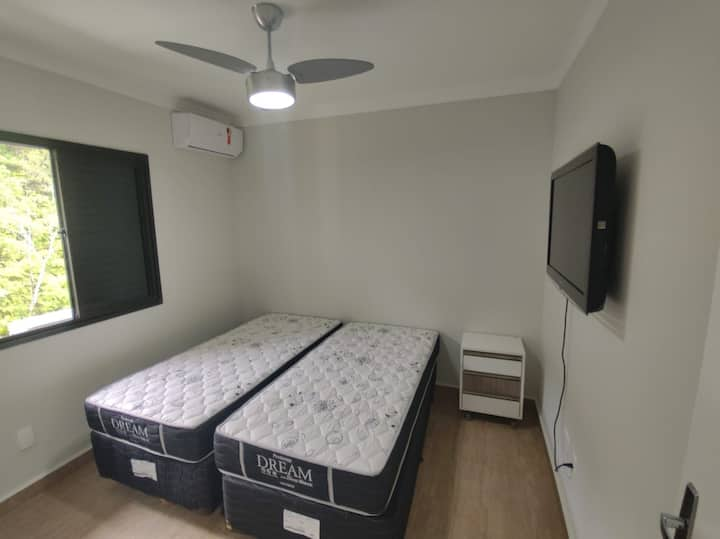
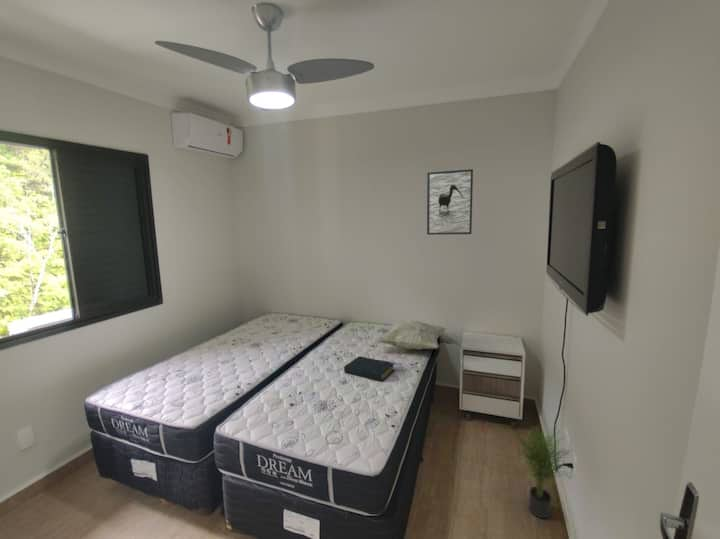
+ potted plant (540, 464)
+ decorative pillow (413, 334)
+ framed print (449, 203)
+ hardback book (369, 368)
